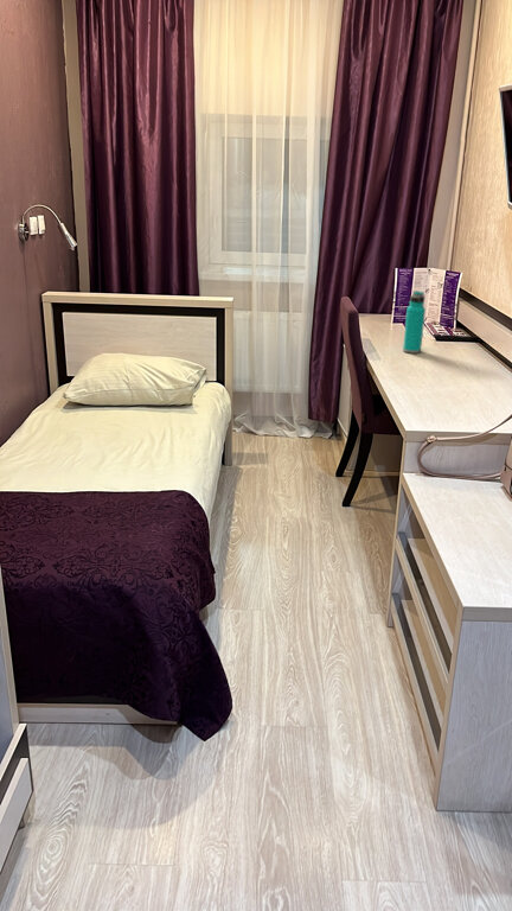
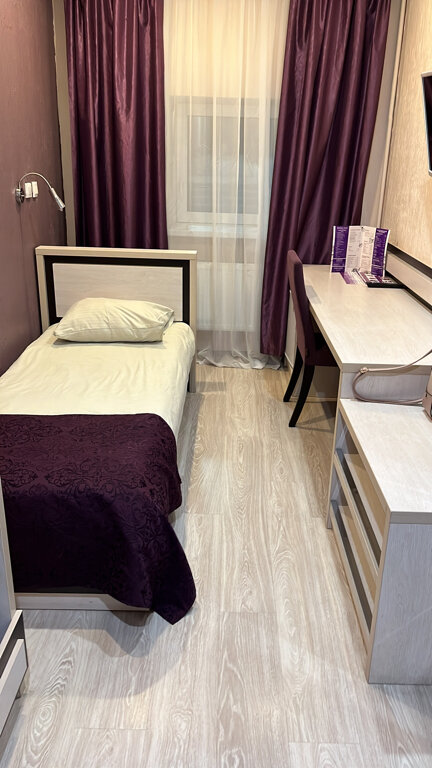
- water bottle (415, 321)
